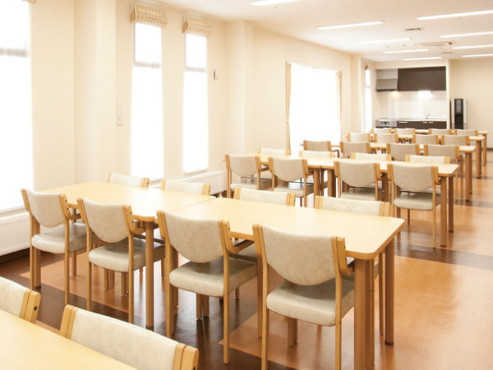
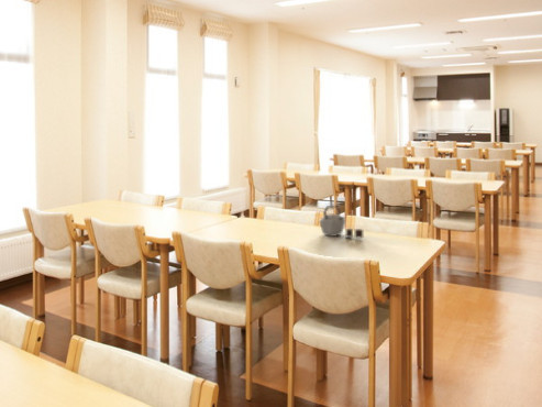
+ kettle (342, 221)
